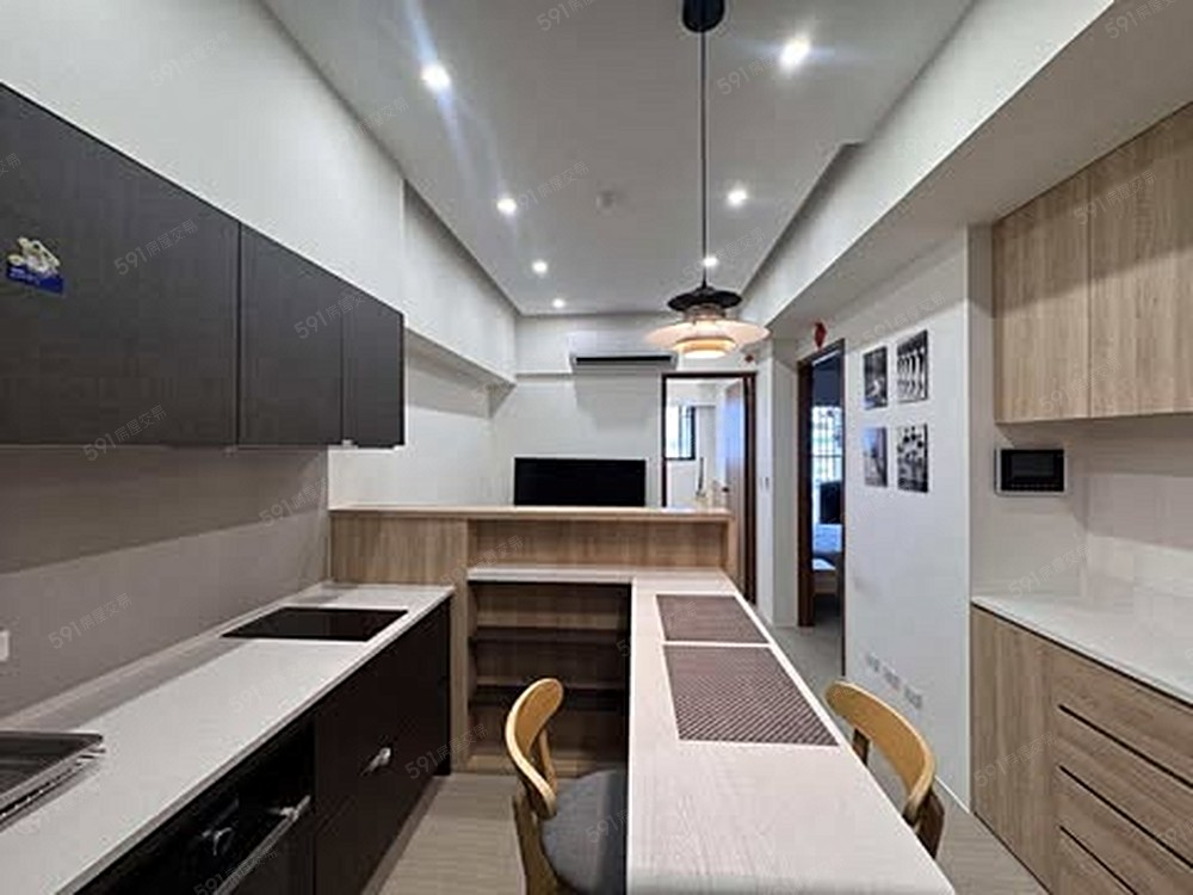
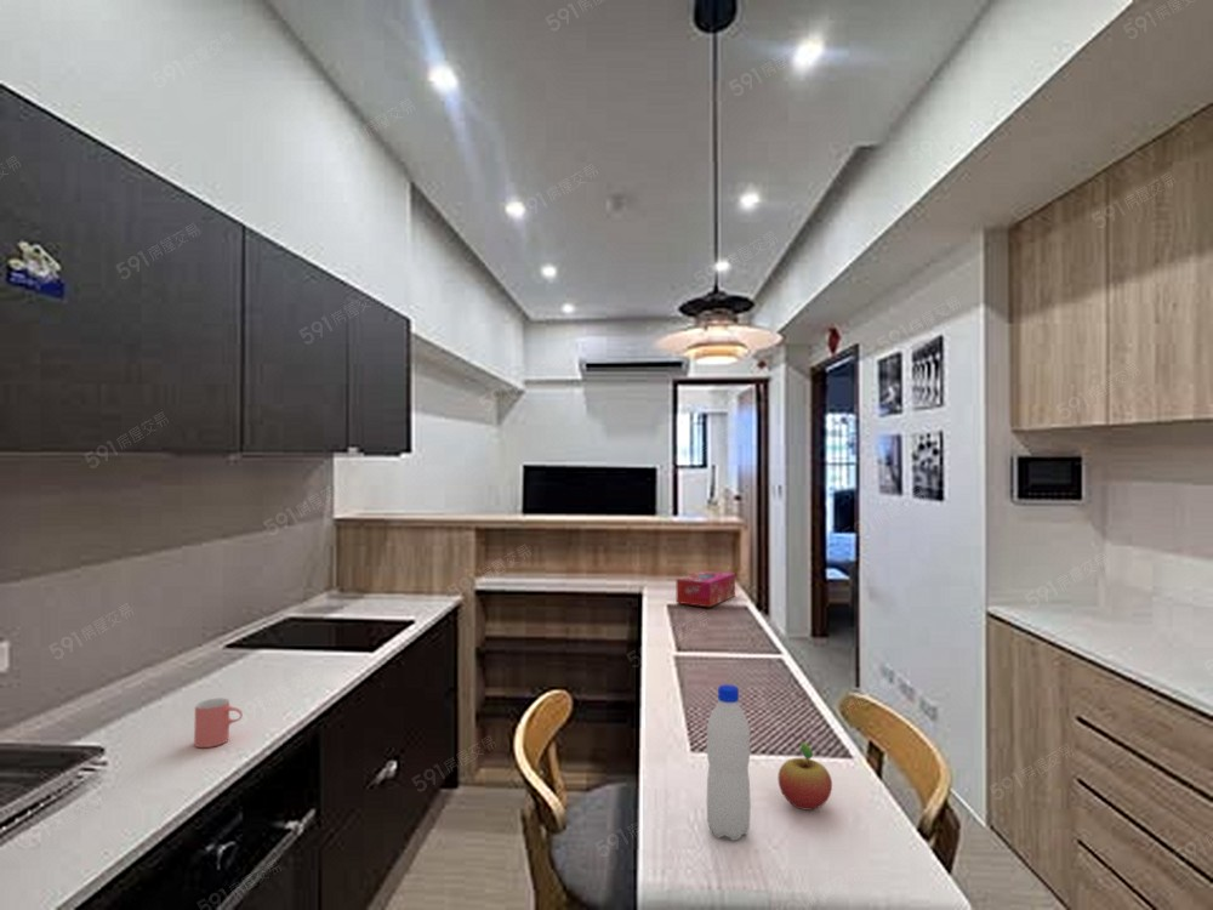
+ water bottle (728, 758)
+ fruit (804, 778)
+ tissue box (706, 587)
+ cup (218, 722)
